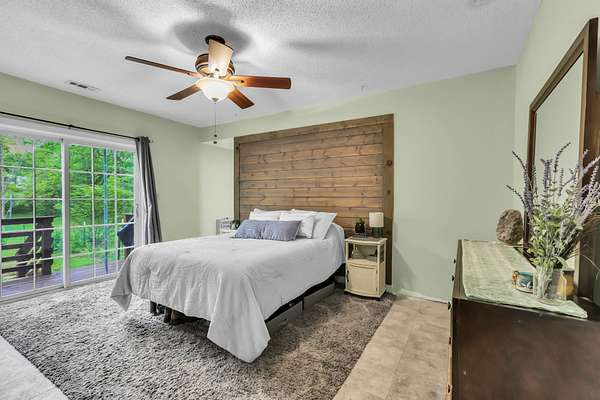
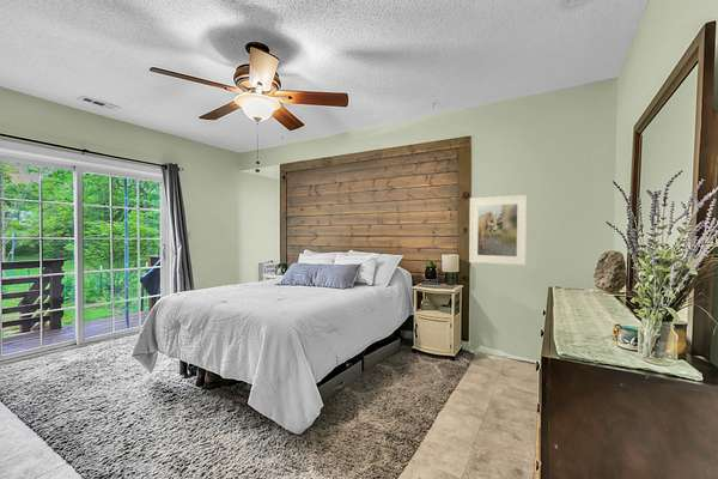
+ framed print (497, 230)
